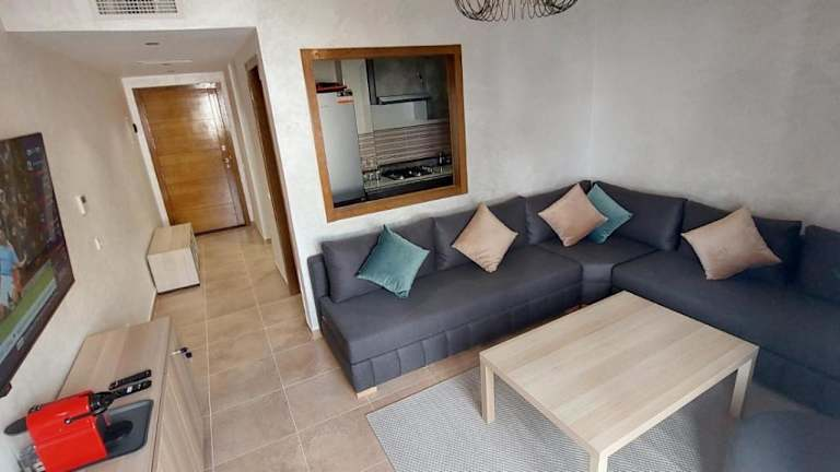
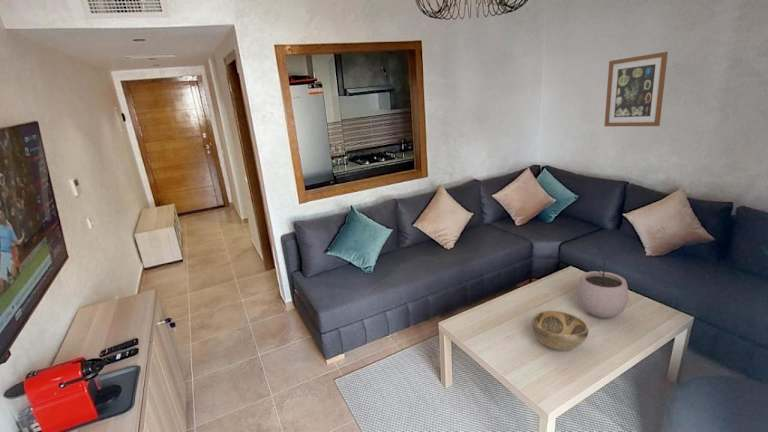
+ plant pot (602, 289)
+ wall art (633, 92)
+ decorative bowl (559, 333)
